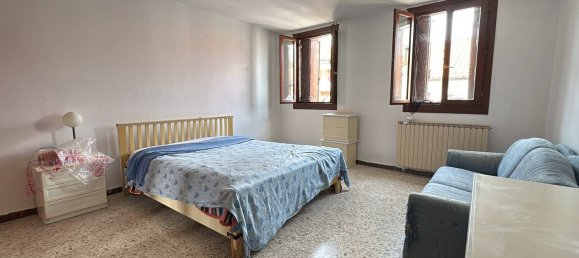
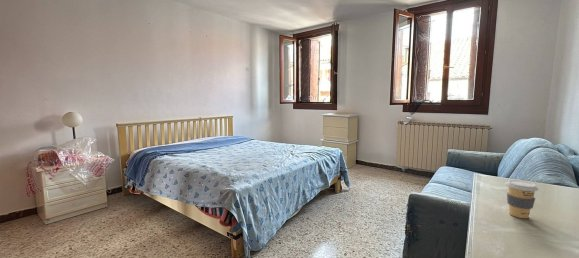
+ coffee cup (520, 199)
